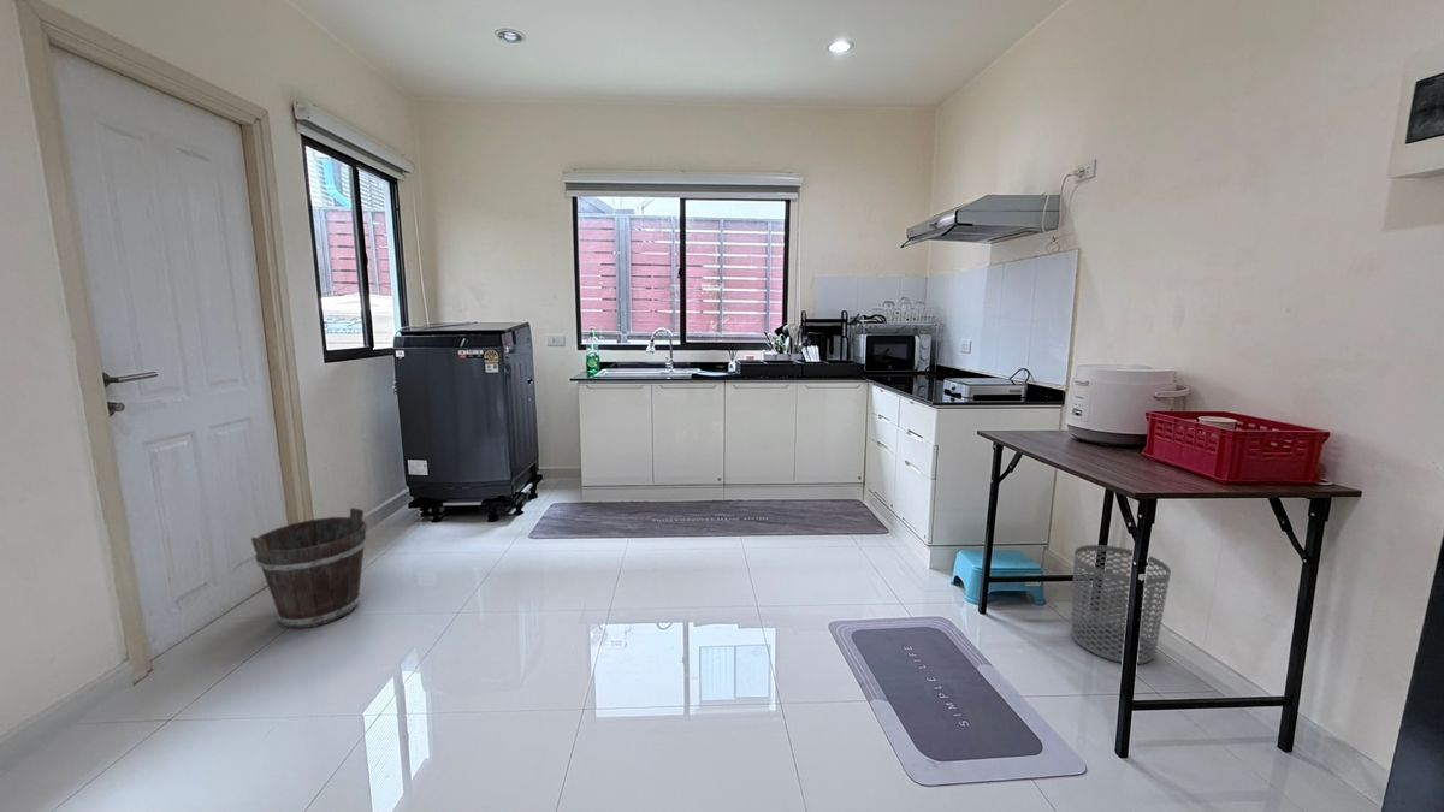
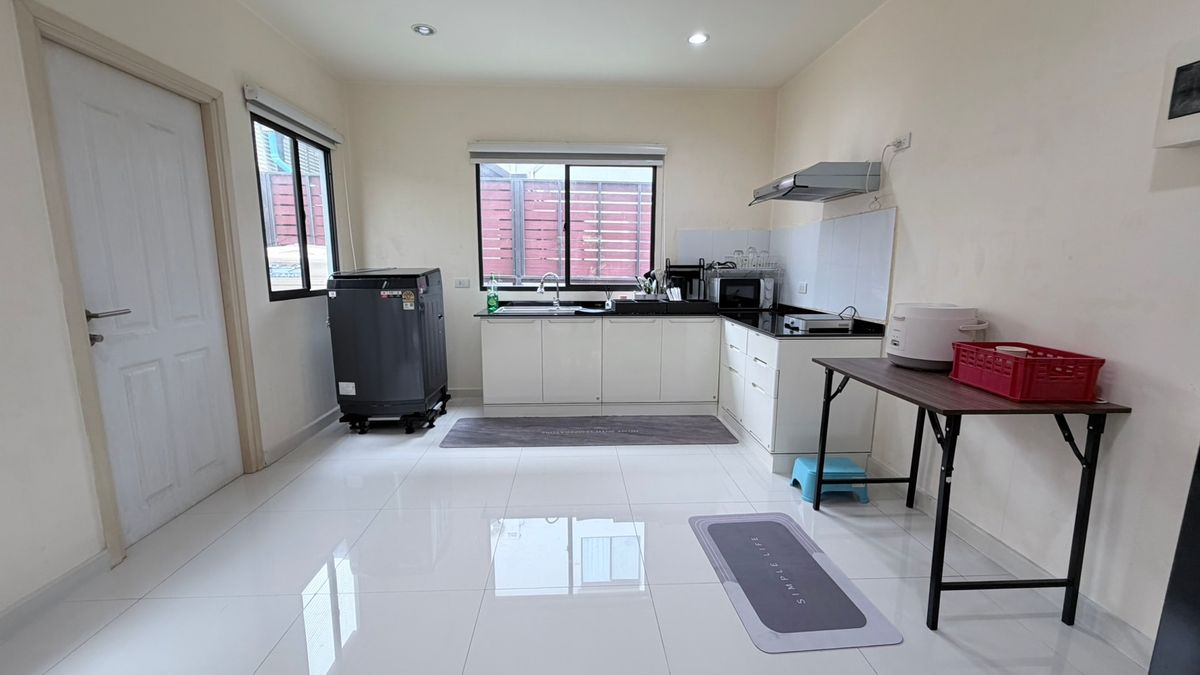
- waste bin (1115, 603)
- bucket (315, 568)
